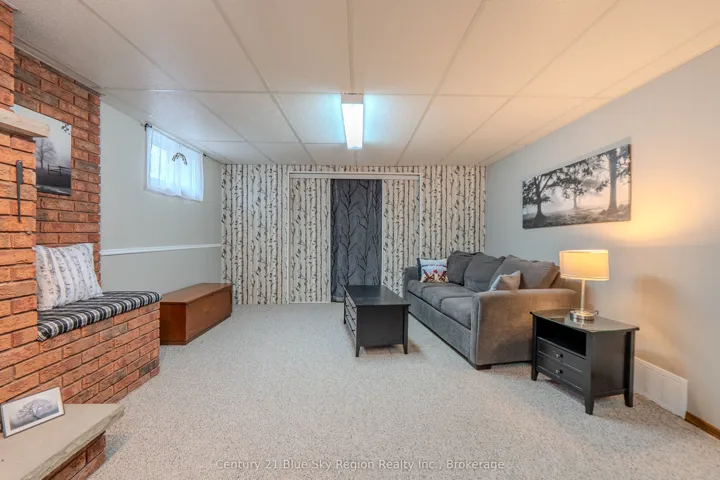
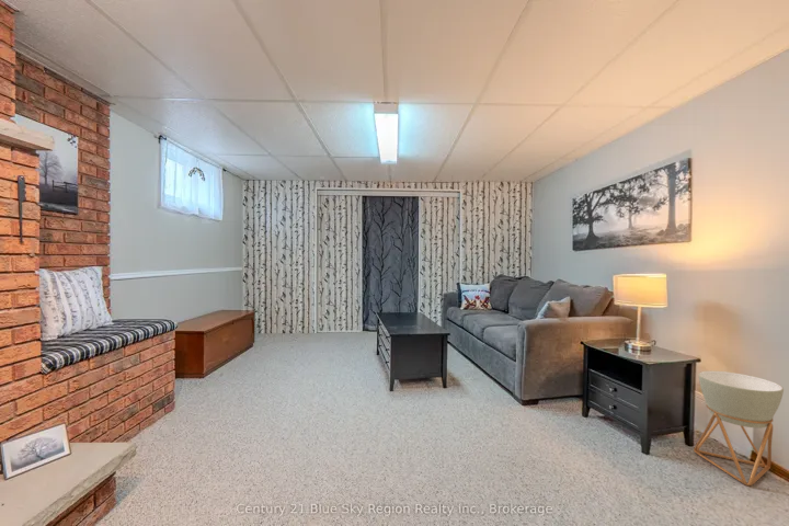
+ planter (737, 424)
